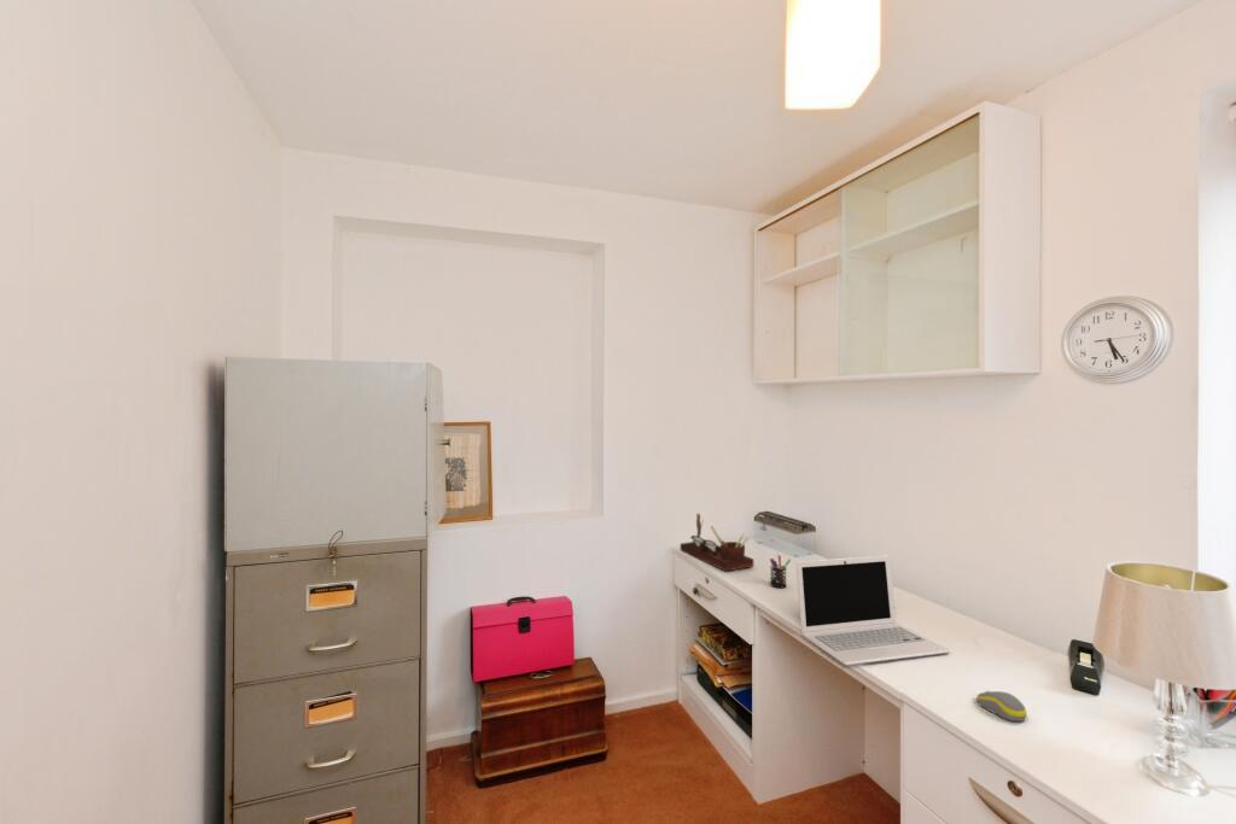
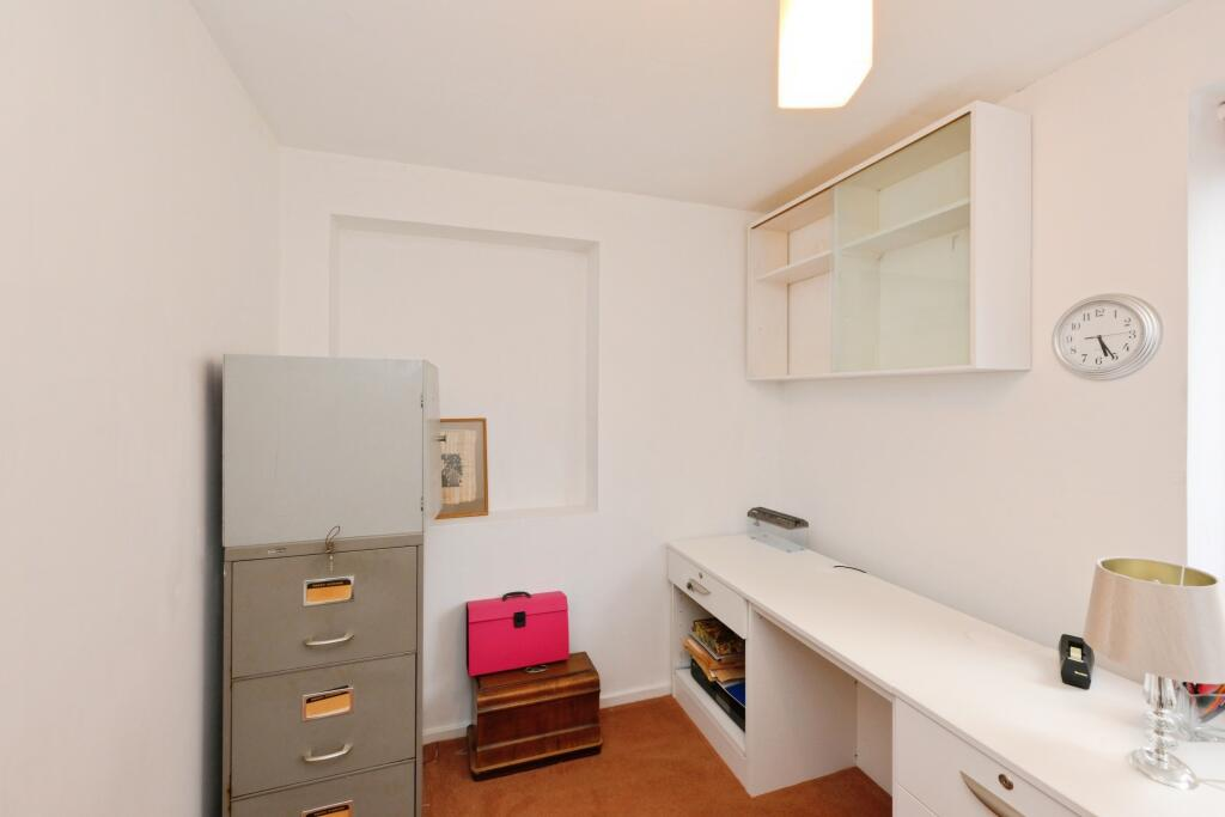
- computer mouse (1001, 701)
- laptop (869, 604)
- pen holder (780, 569)
- desk organizer (717, 538)
